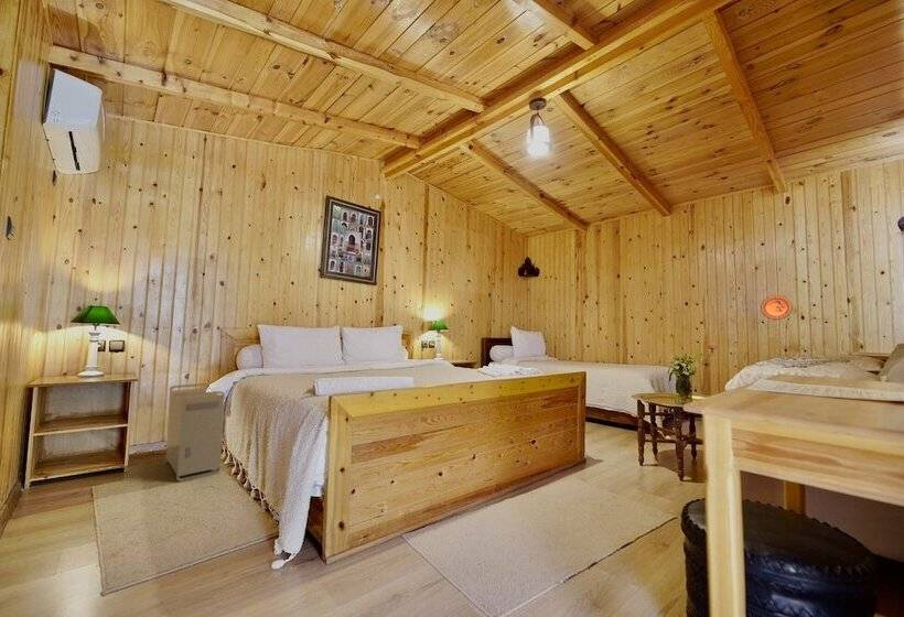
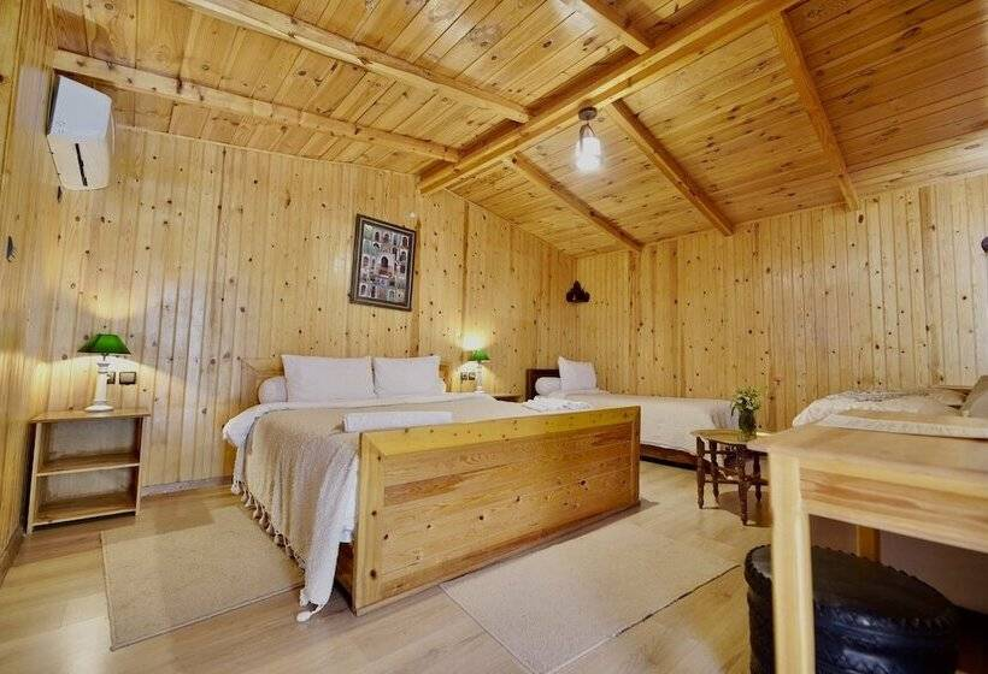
- decorative plate (776, 307)
- storage bin (194, 427)
